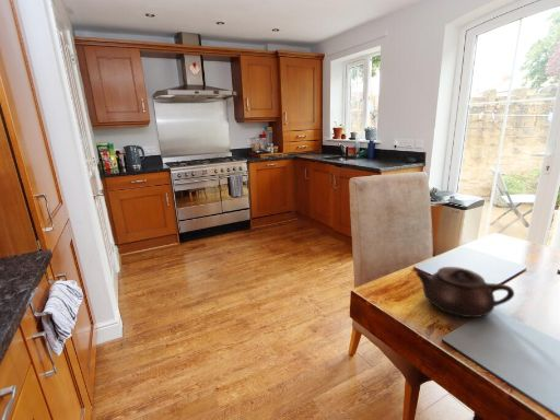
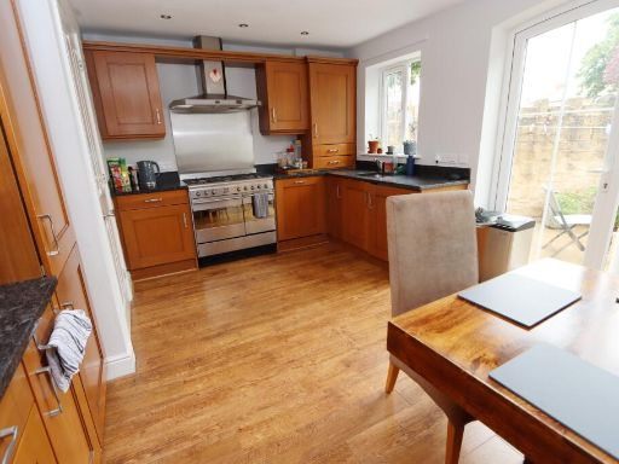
- teapot (459, 287)
